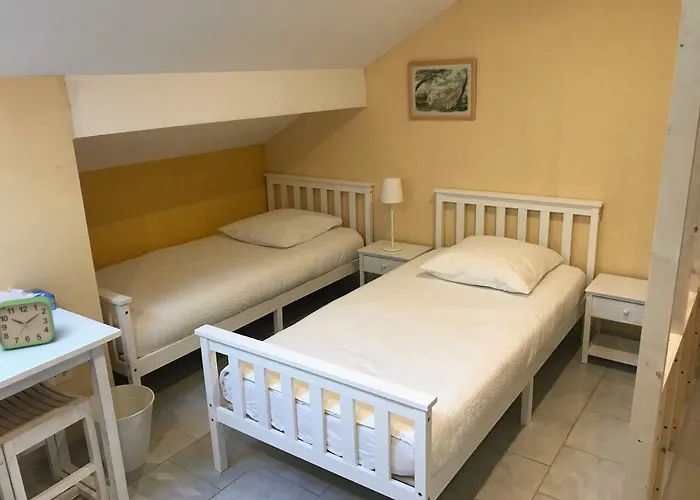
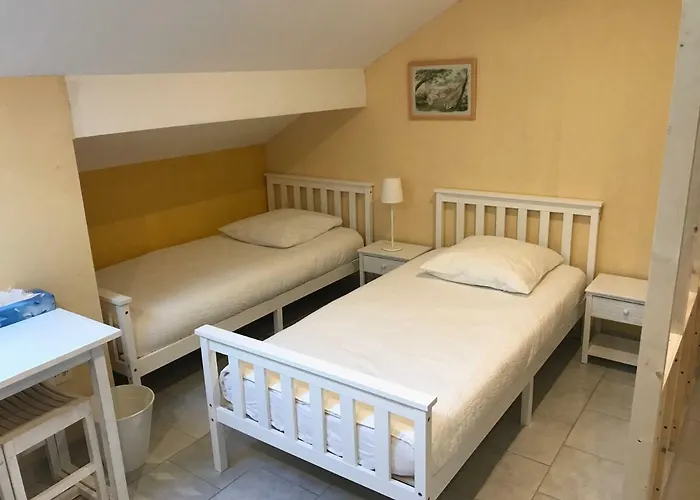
- alarm clock (25, 321)
